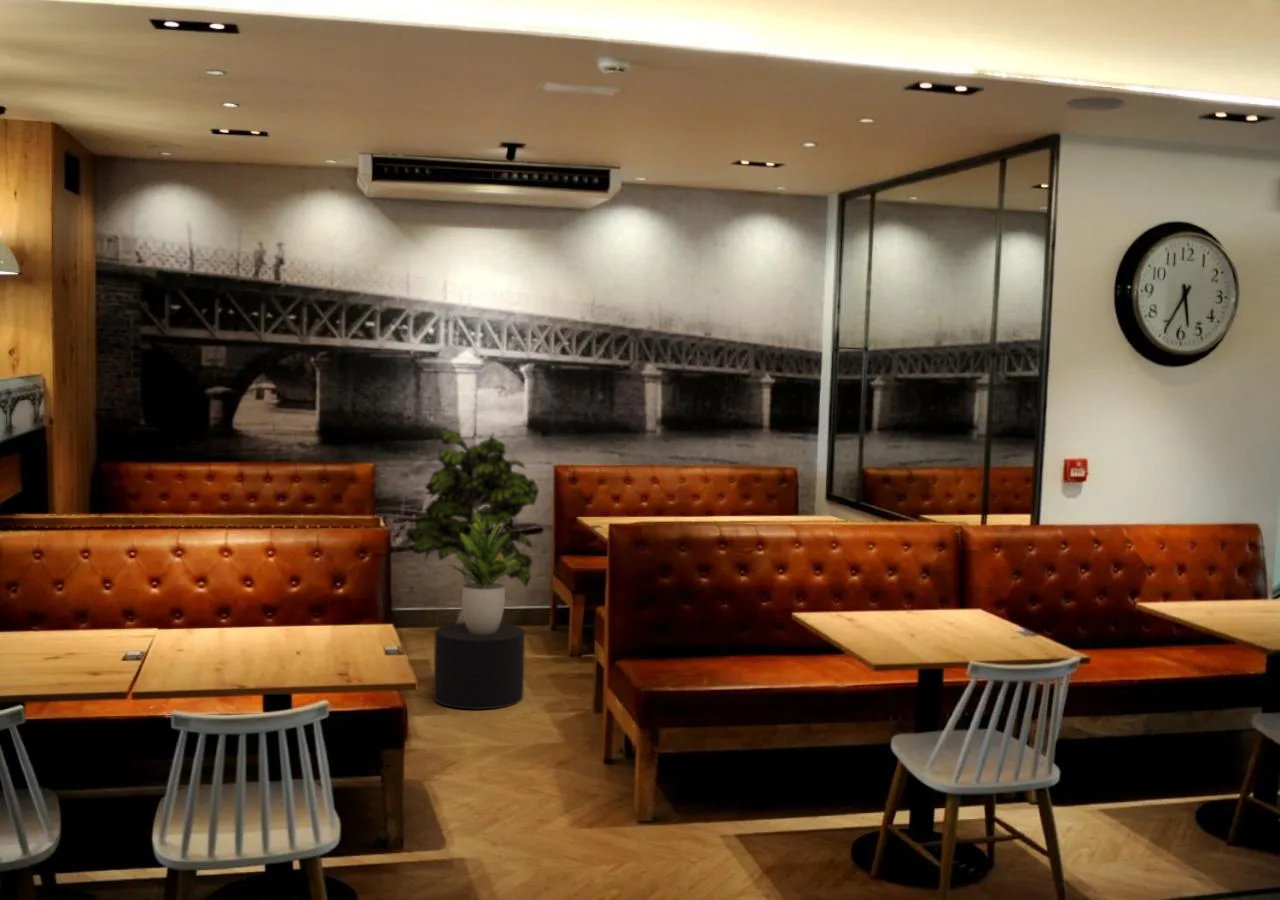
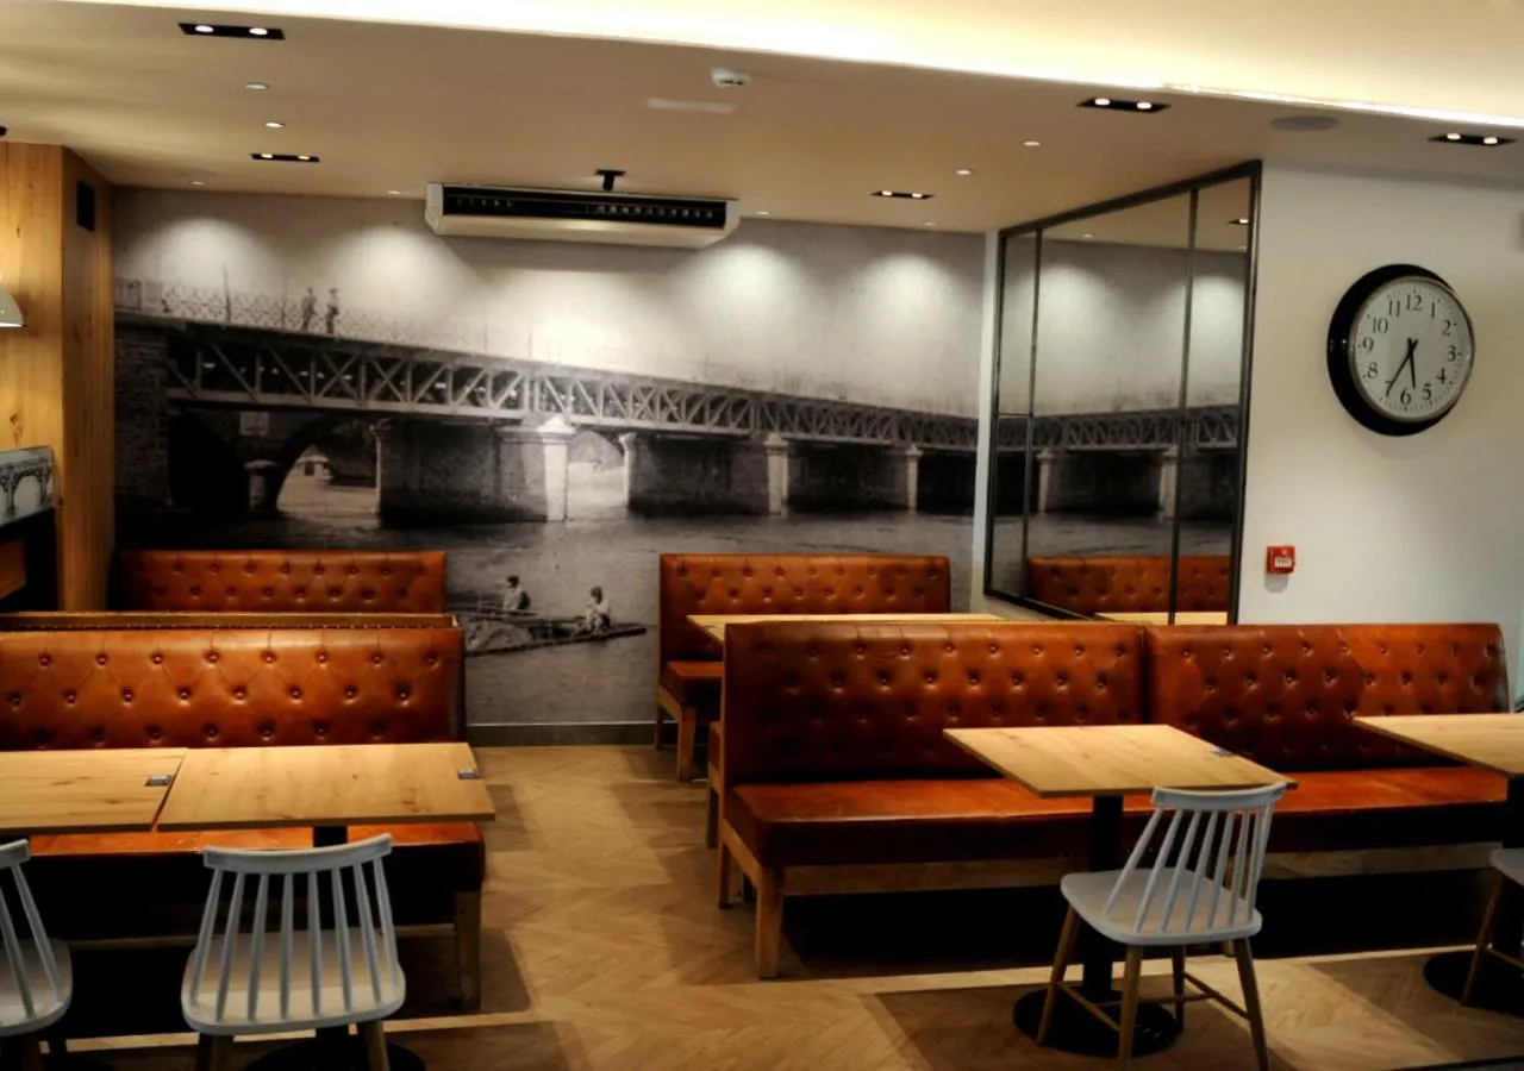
- indoor plant (470, 533)
- stool (479, 664)
- potted plant (486, 570)
